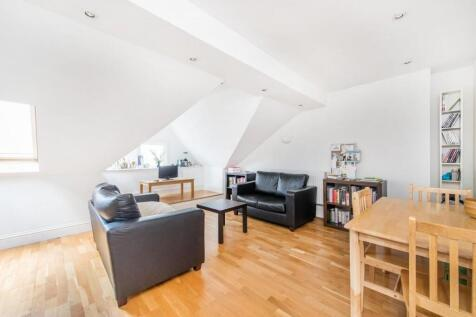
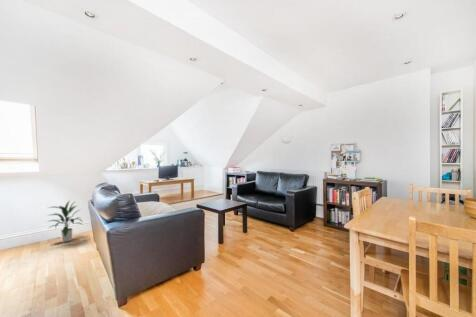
+ indoor plant (65, 220)
